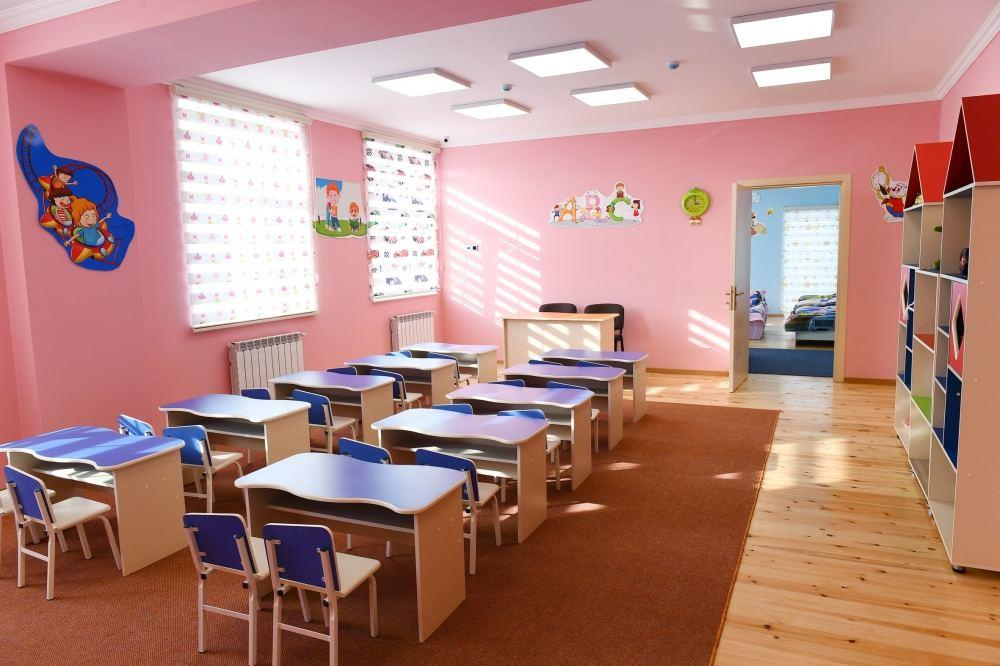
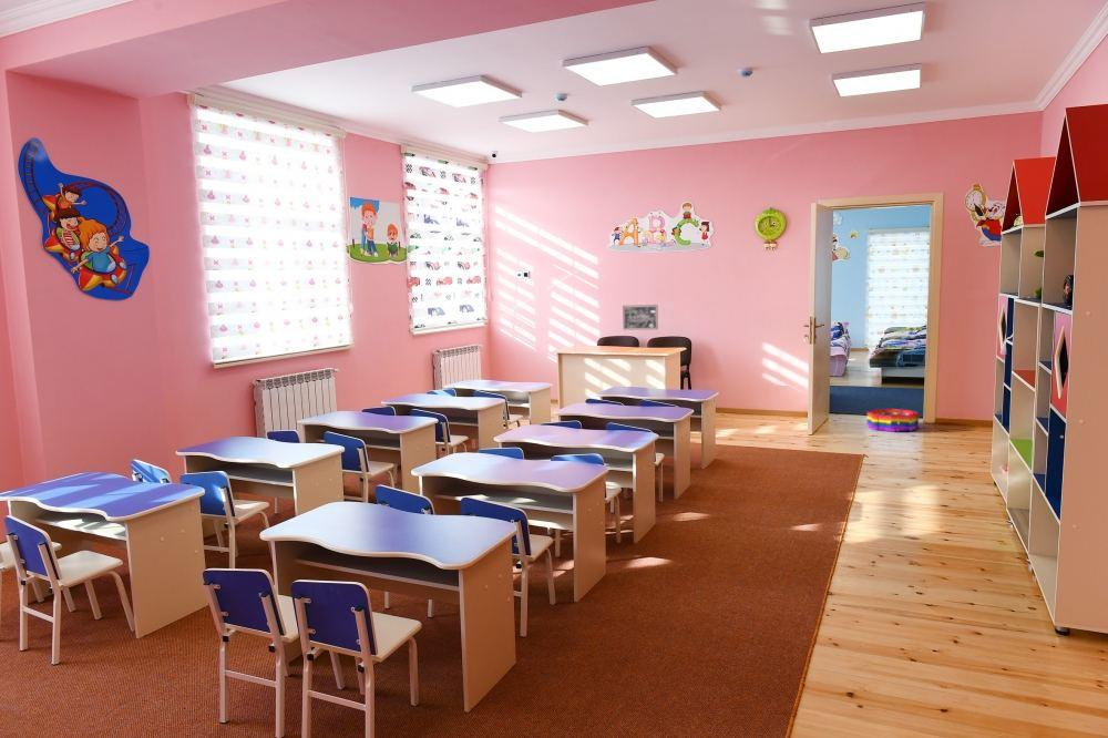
+ wall art (639, 317)
+ storage bin (892, 419)
